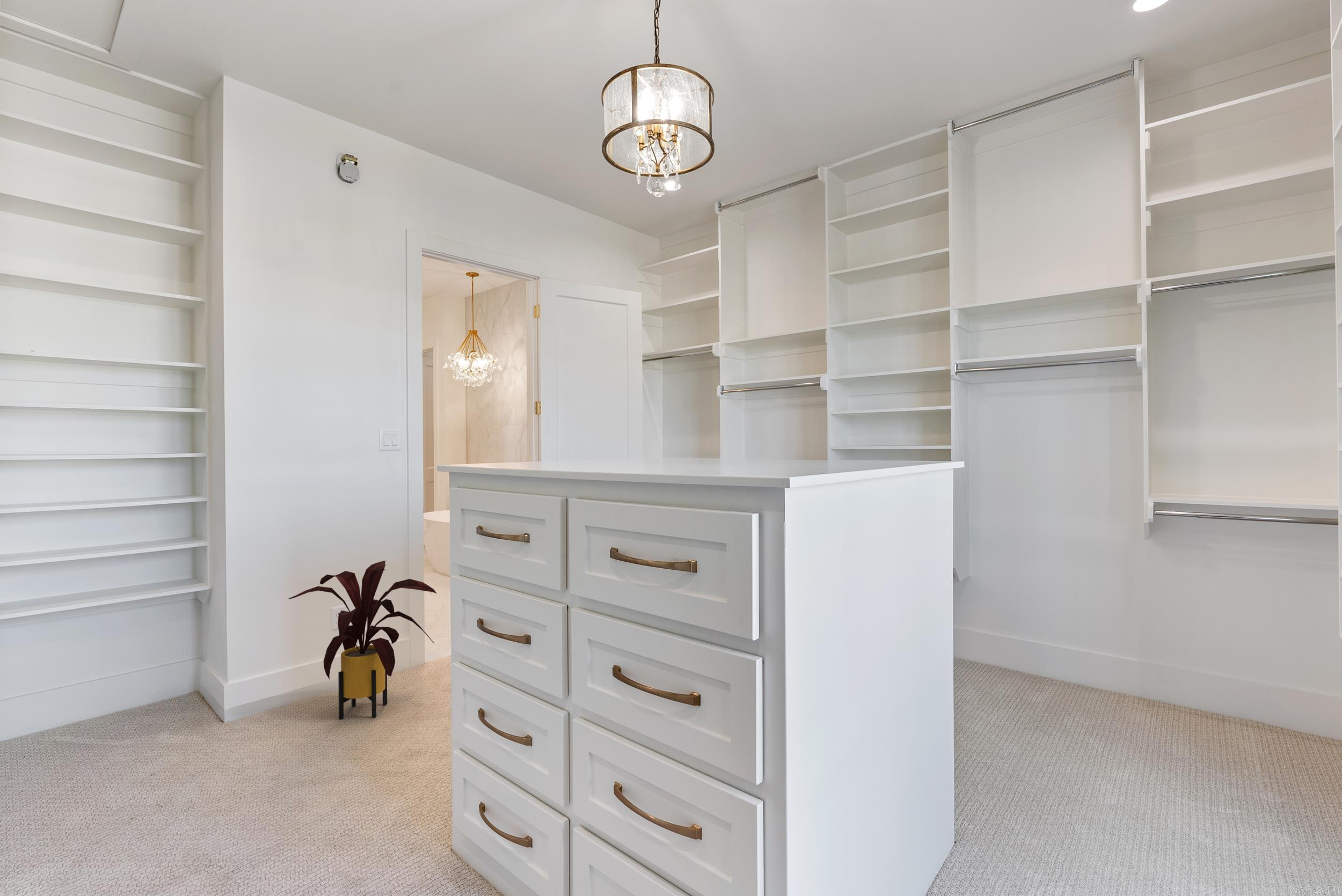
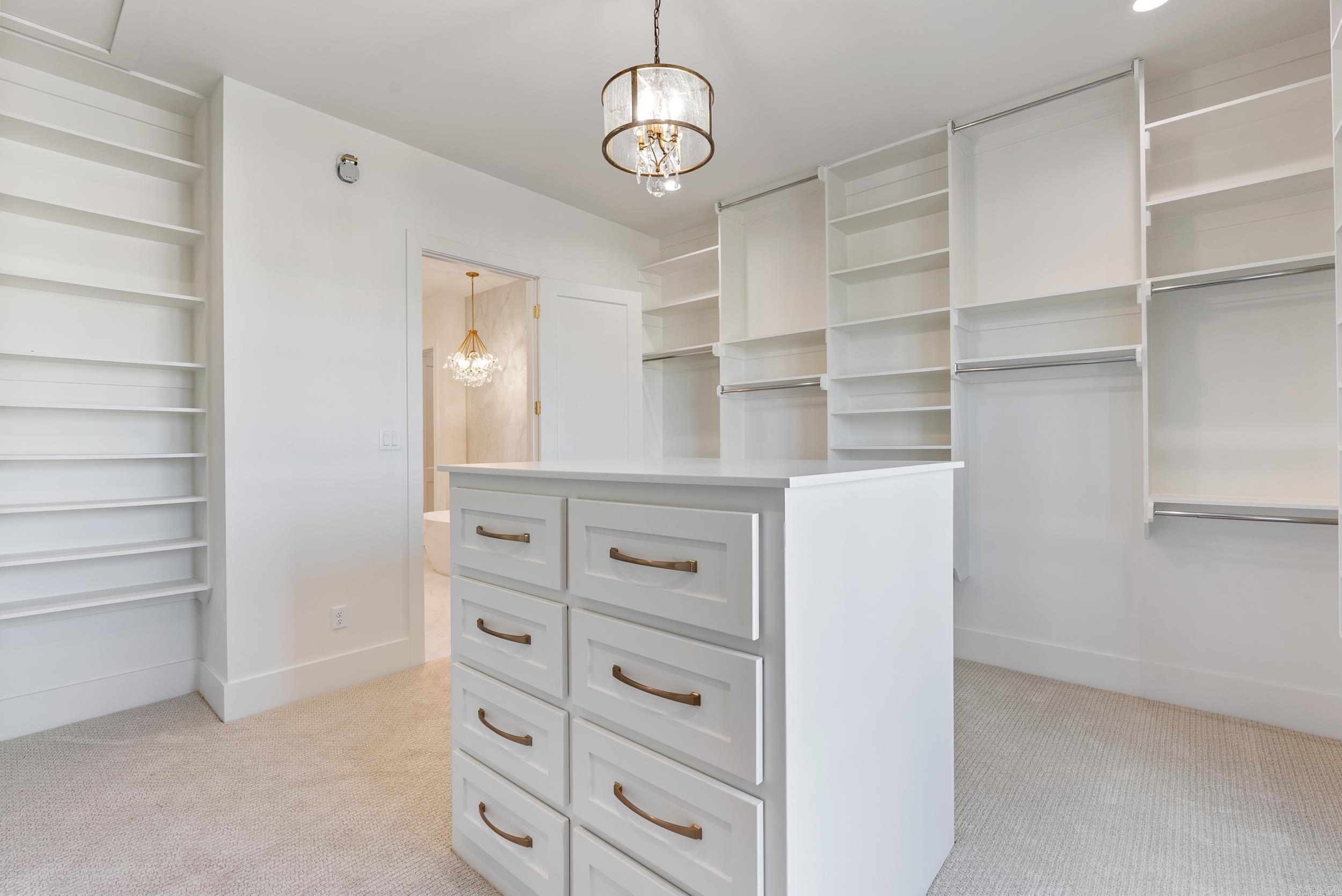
- house plant (358, 639)
